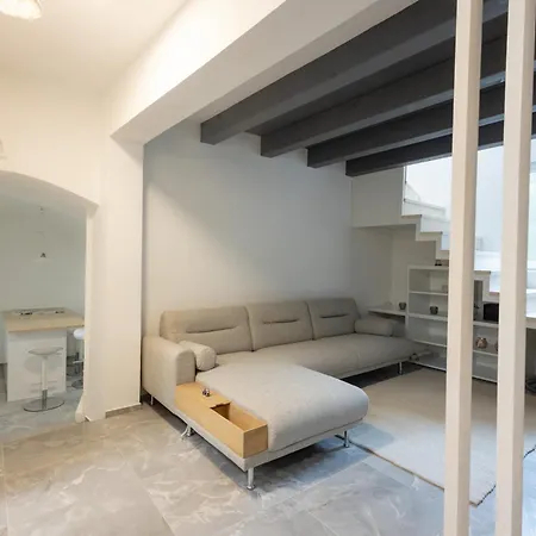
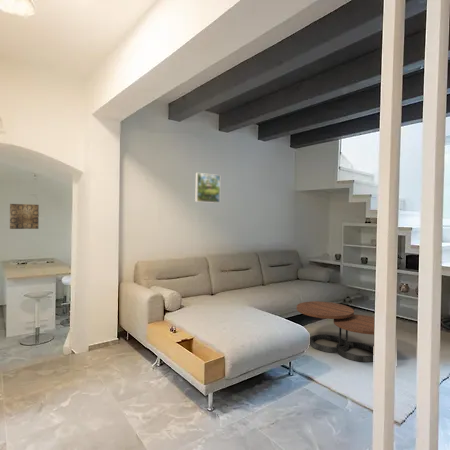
+ wall art (24, 216)
+ coffee table (340, 330)
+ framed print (208, 188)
